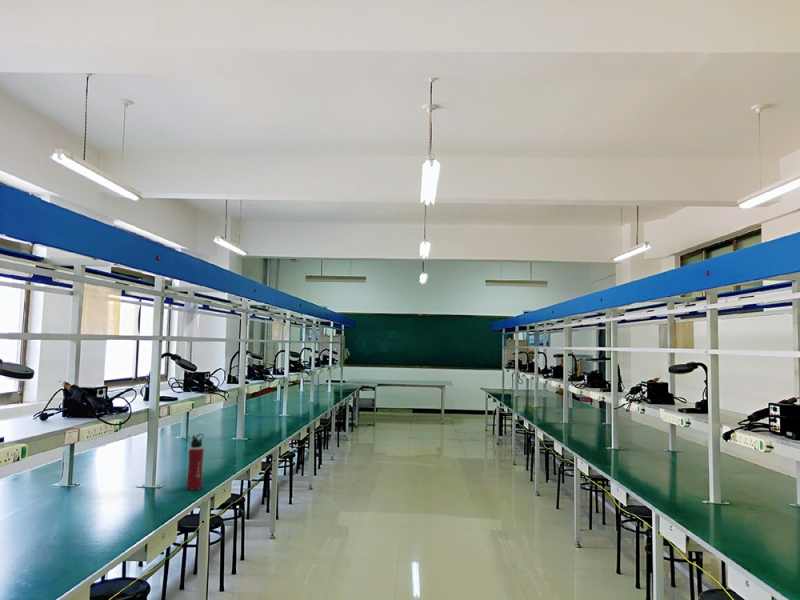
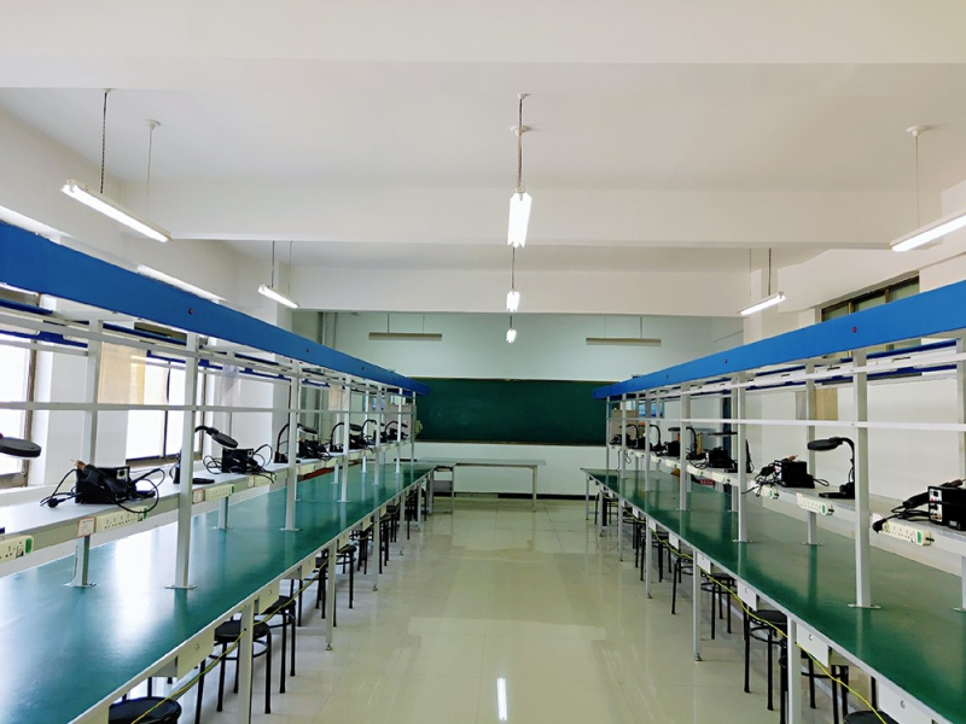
- water bottle (195, 460)
